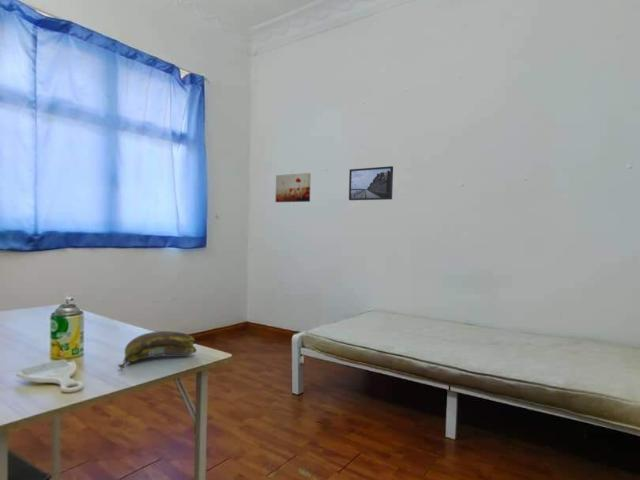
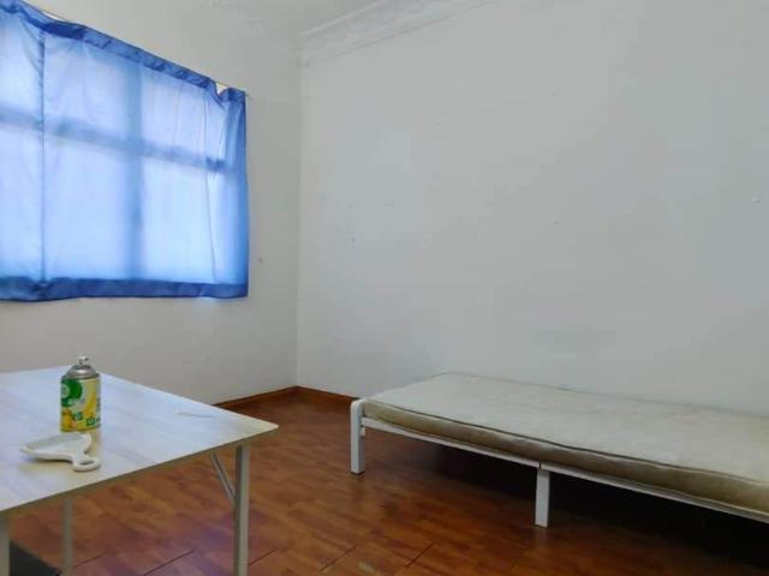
- wall art (292, 188)
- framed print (370, 183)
- banana (154, 346)
